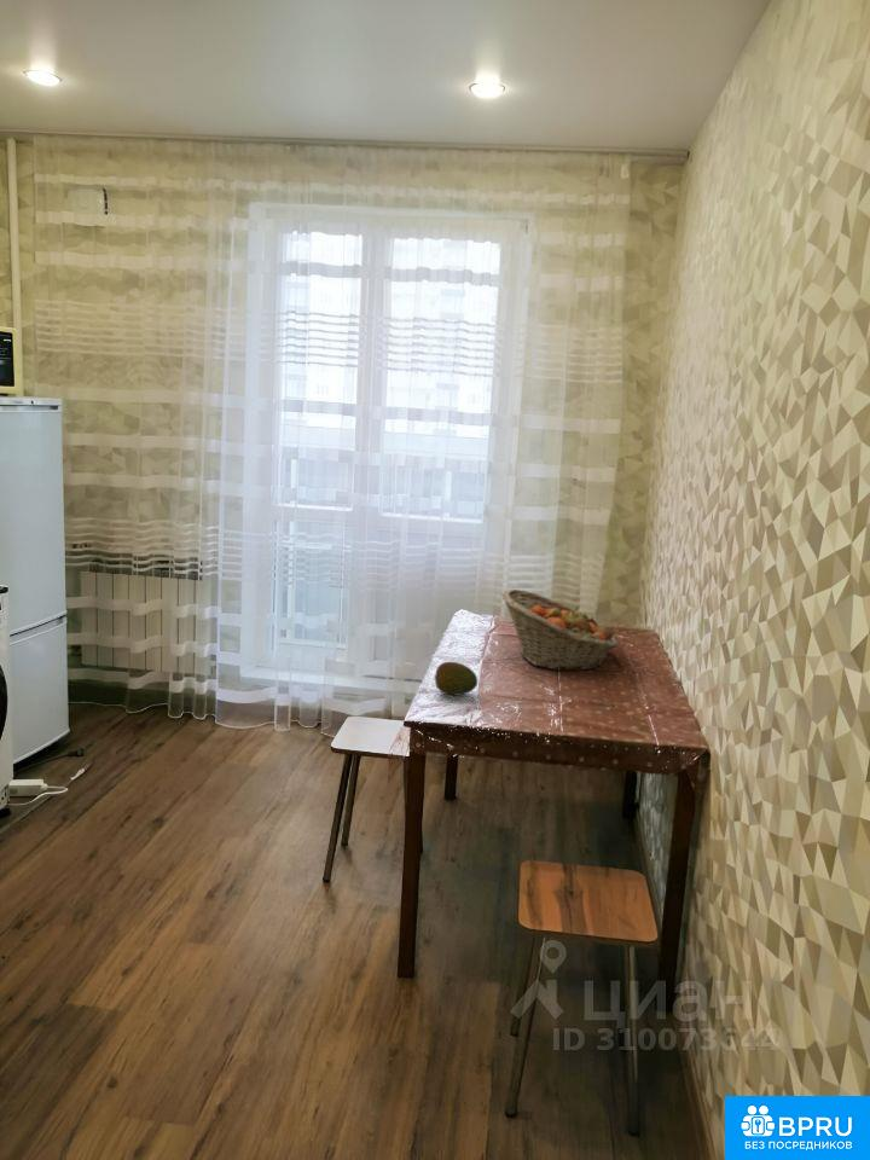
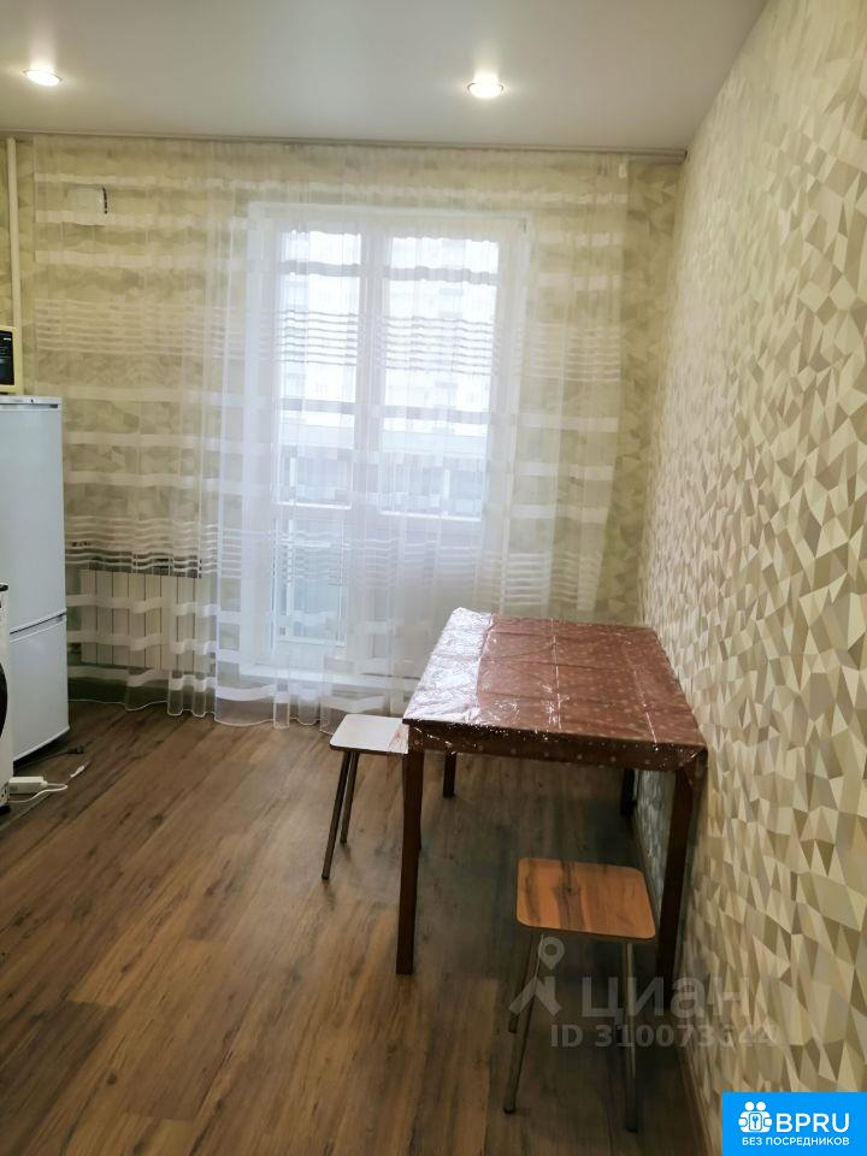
- fruit (456, 678)
- fruit basket (557, 627)
